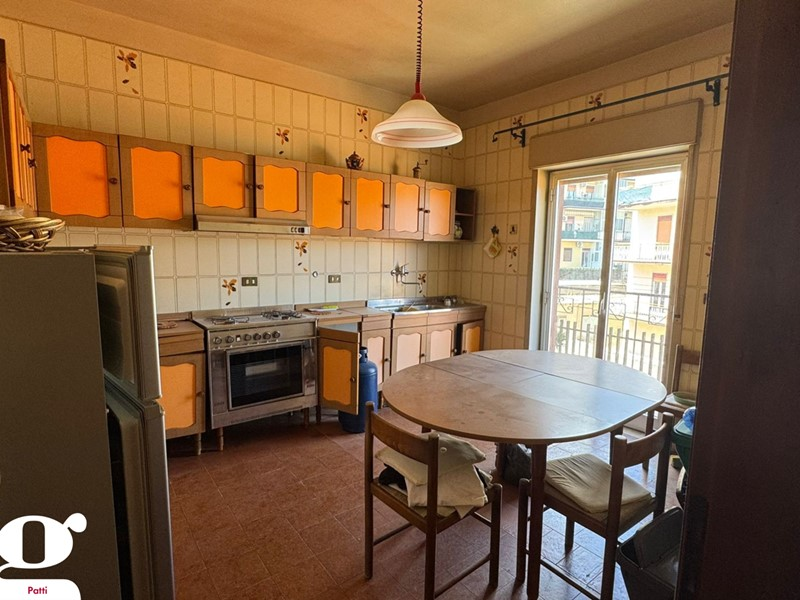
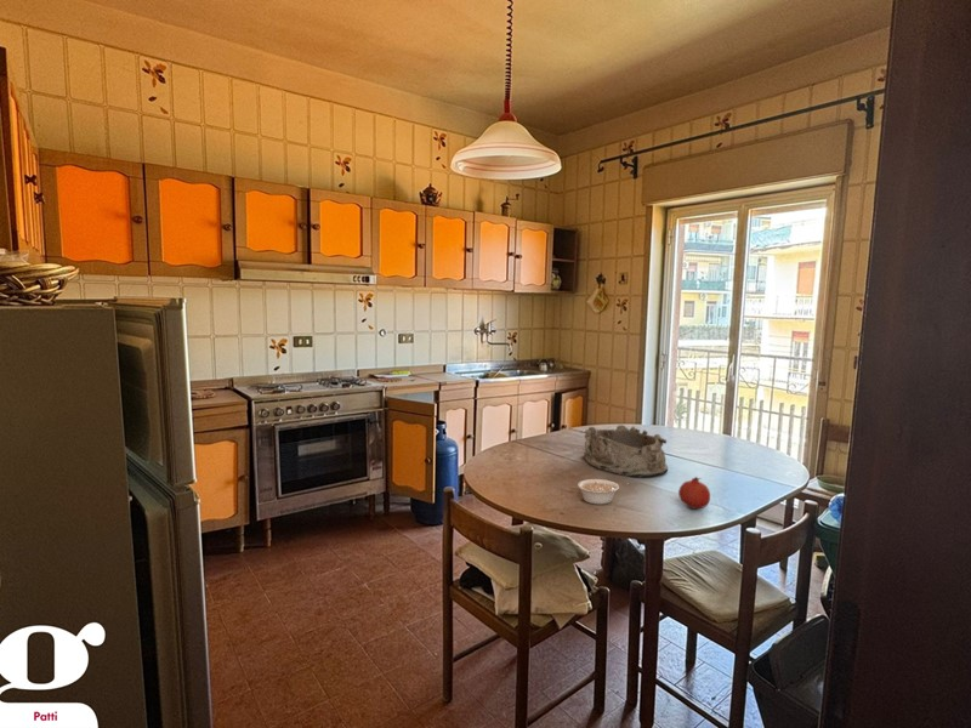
+ fruit (694, 491)
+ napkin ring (625, 447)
+ legume (598, 490)
